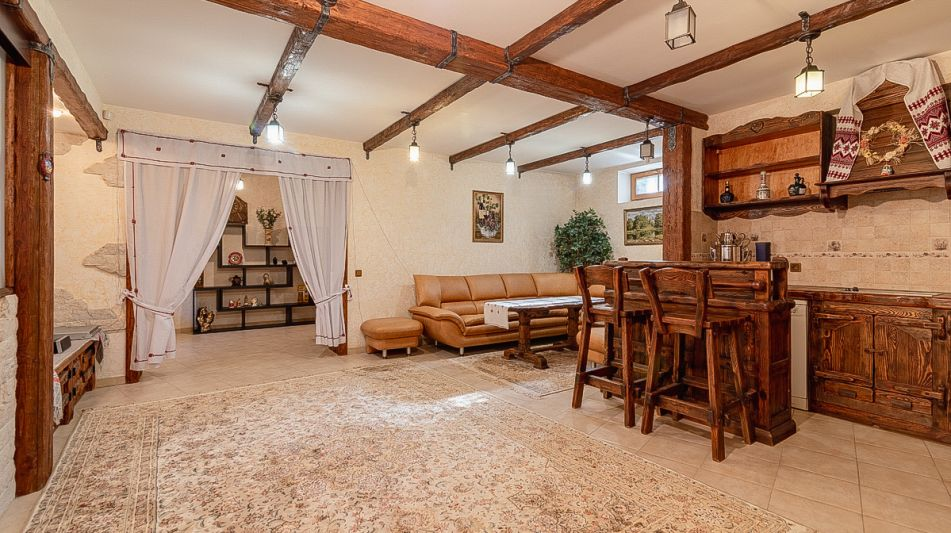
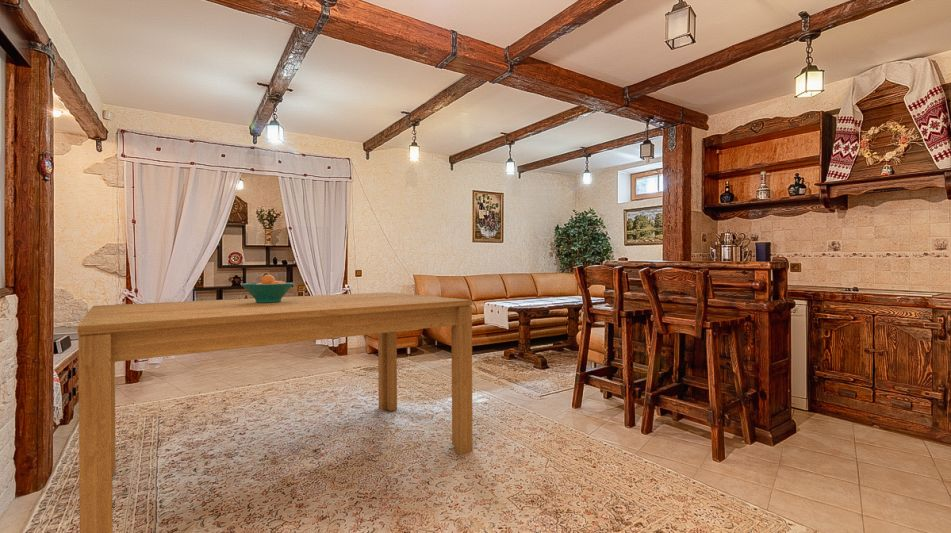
+ dining table (284, 343)
+ fruit bowl (268, 288)
